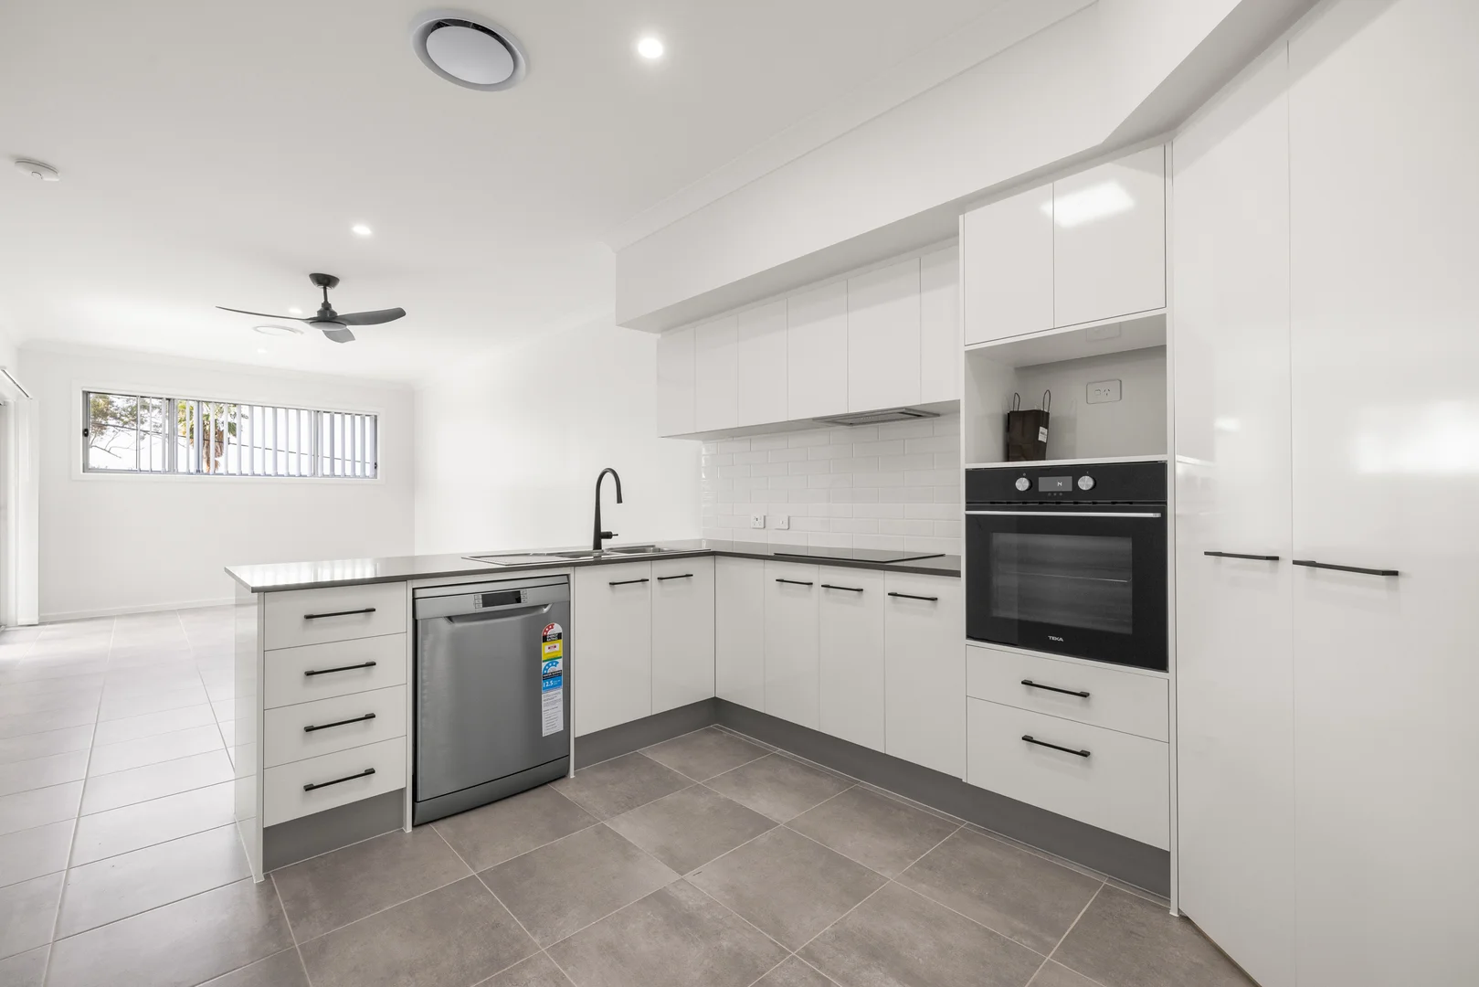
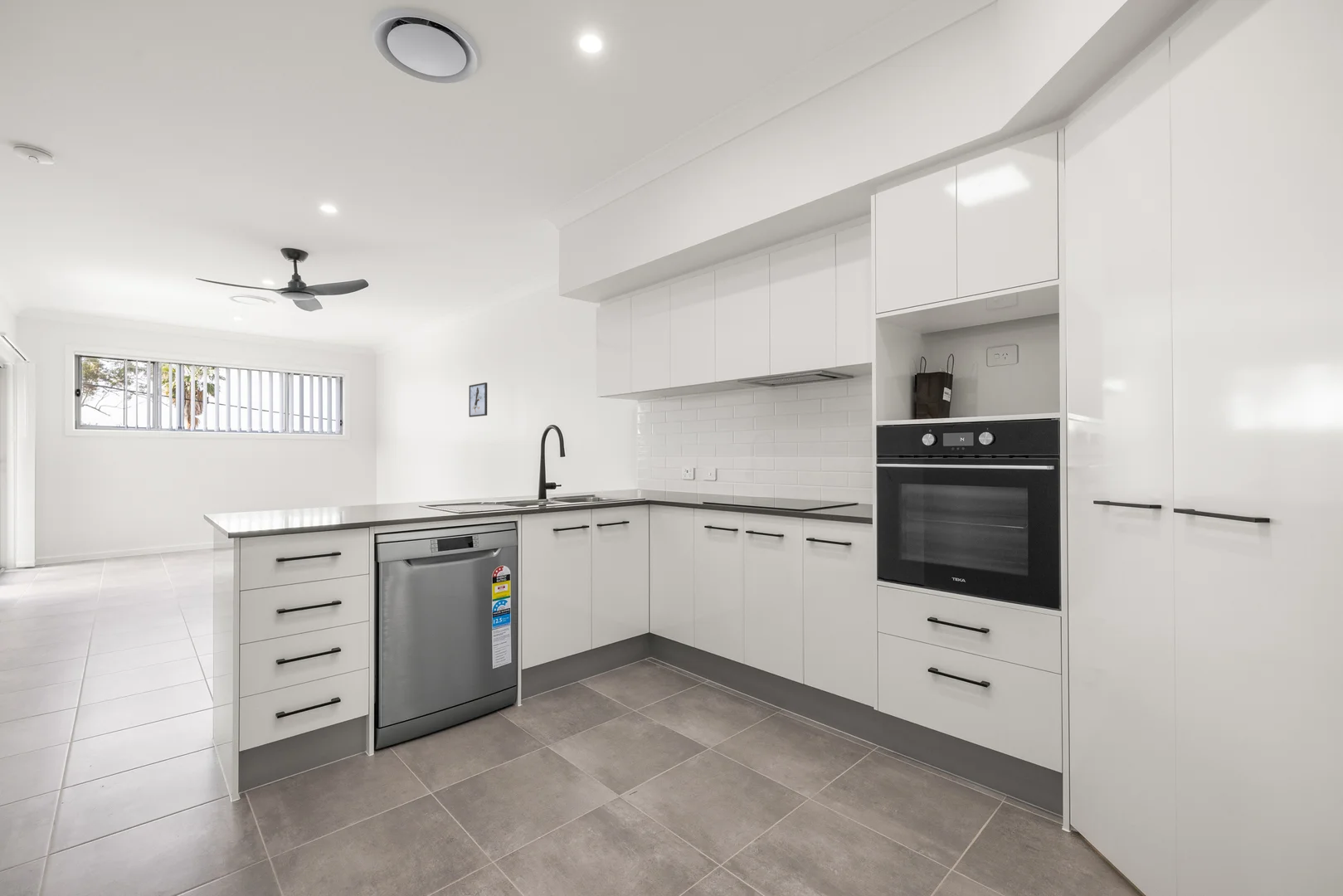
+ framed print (478, 400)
